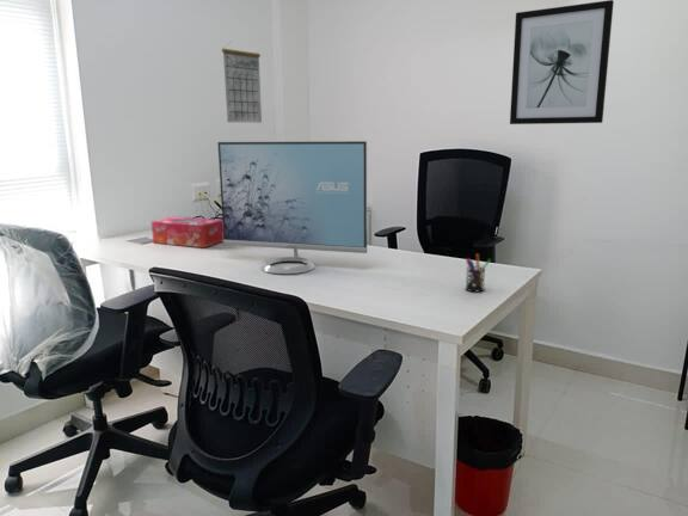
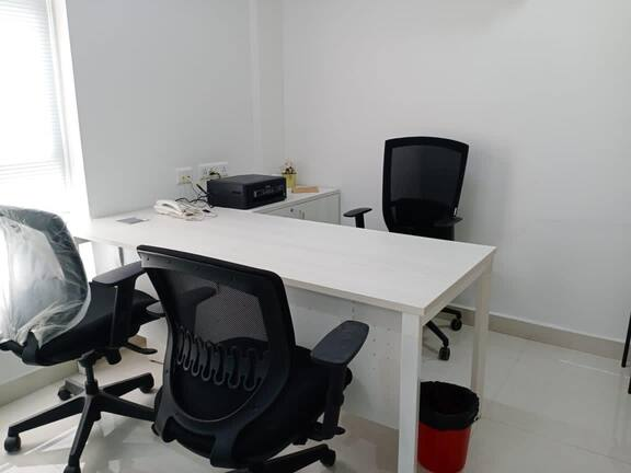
- wall art (558, 66)
- monitor (285, 205)
- pen holder (478, 271)
- calendar (242, 78)
- tissue box (188, 231)
